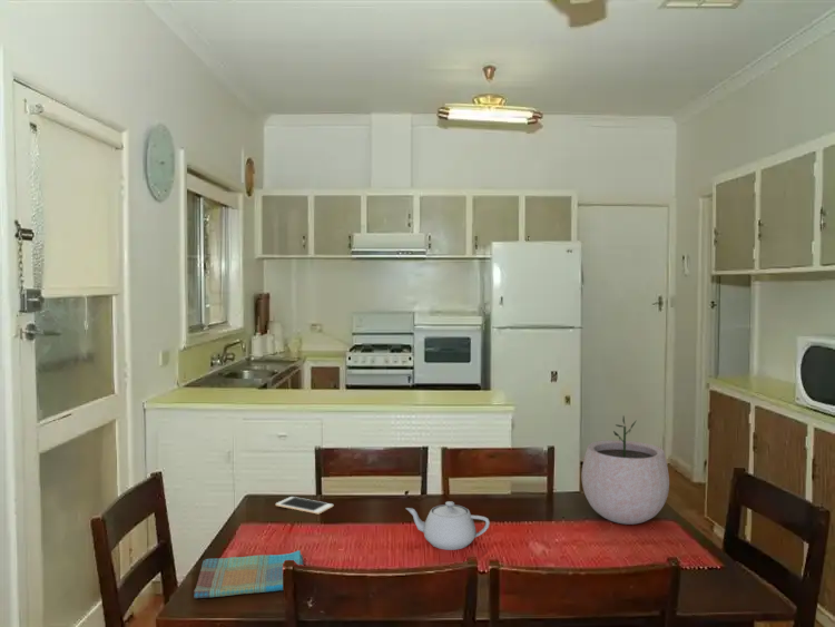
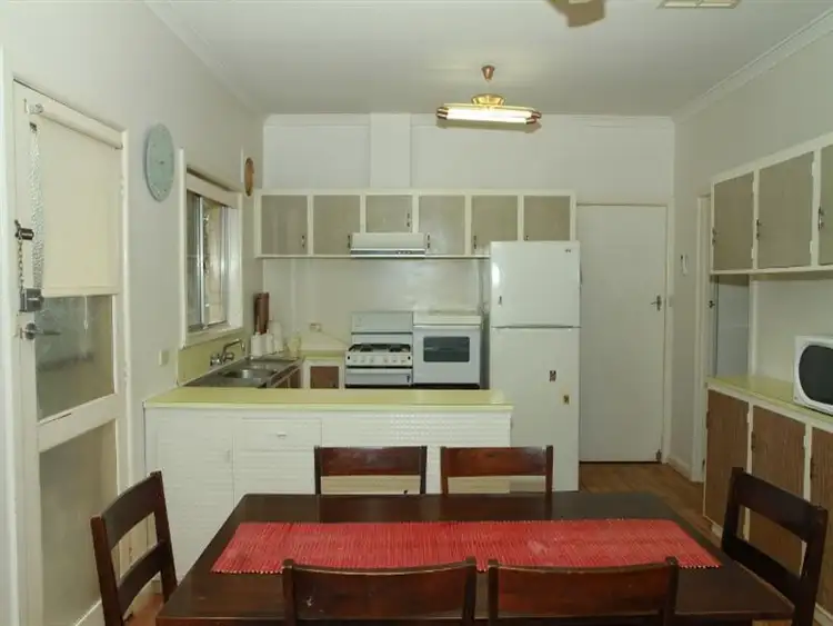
- cell phone (304, 504)
- dish towel (252, 572)
- plant pot (625, 468)
- teapot (446, 522)
